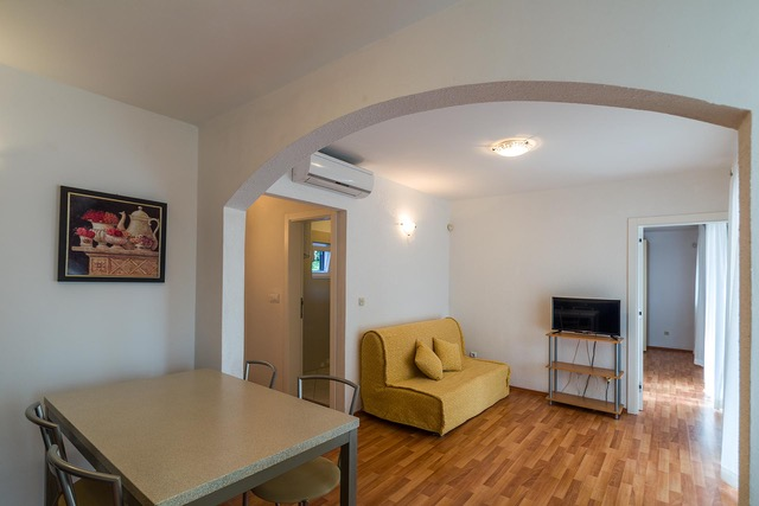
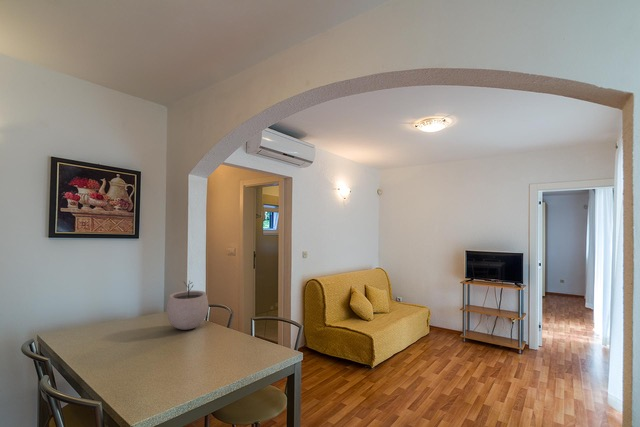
+ plant pot (187, 303)
